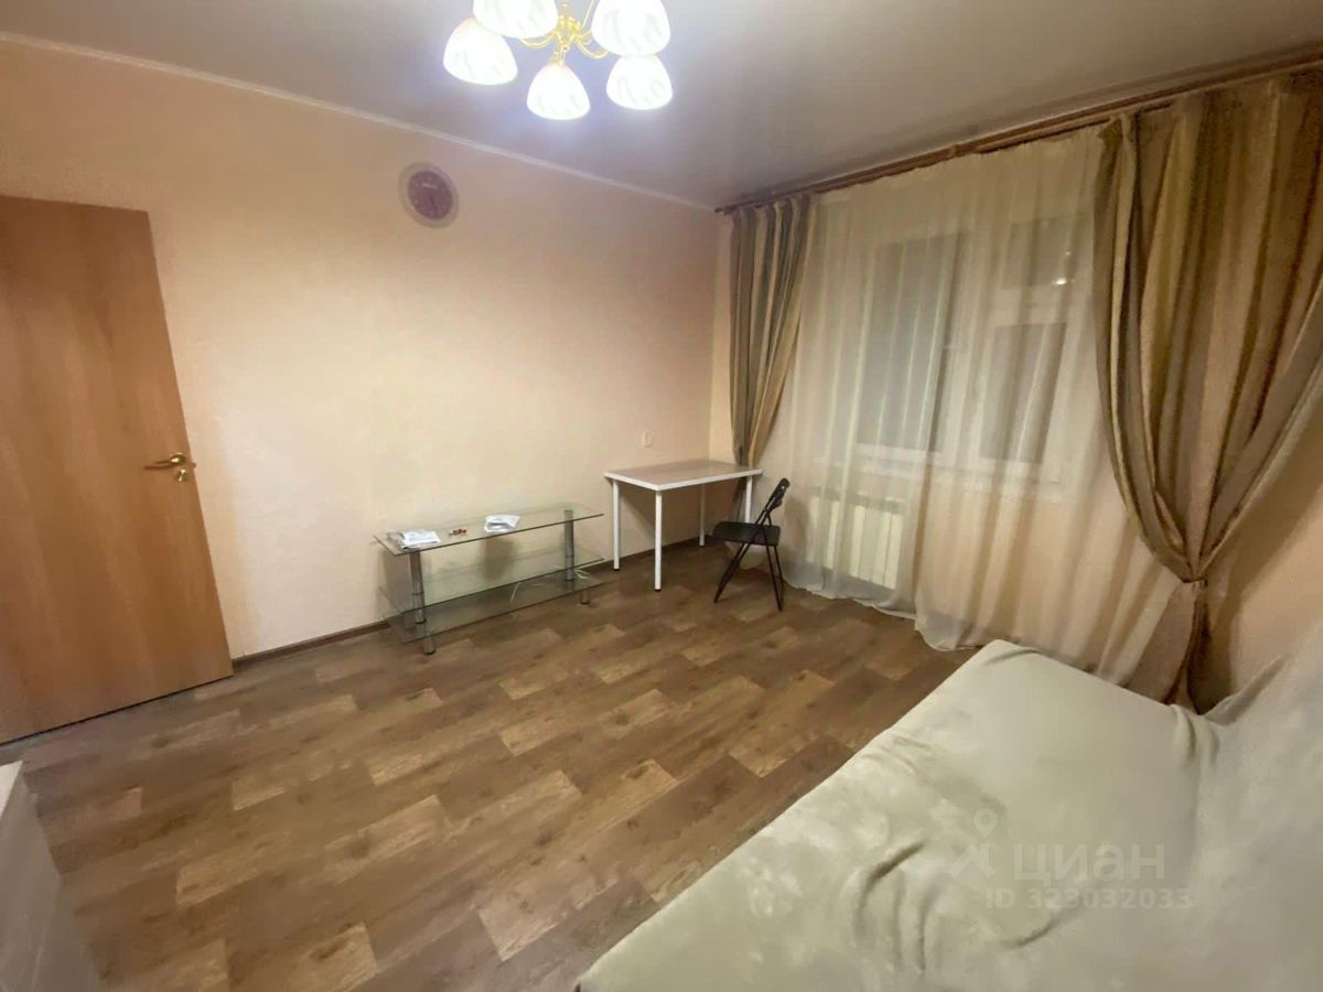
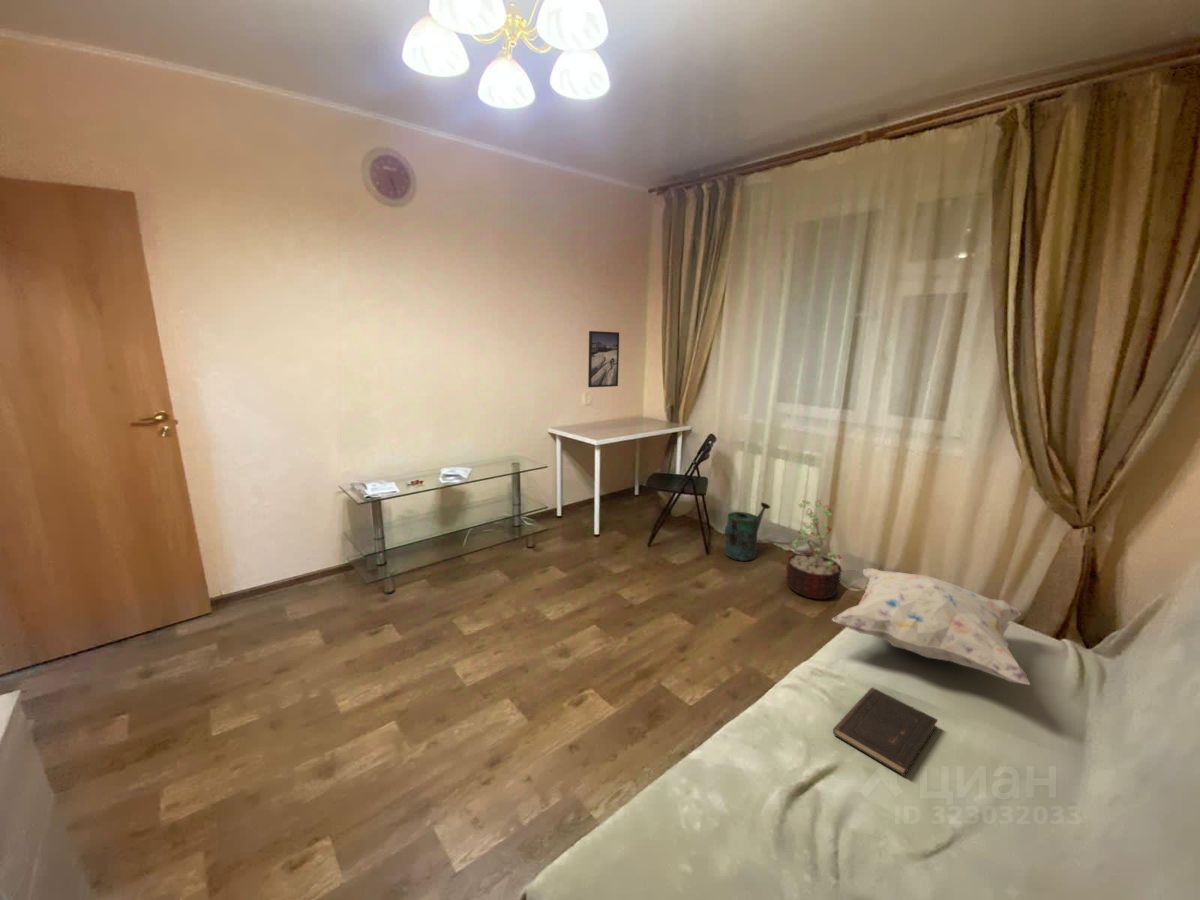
+ hardcover book (885, 726)
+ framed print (603, 359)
+ decorative plant (812, 547)
+ watering can (746, 530)
+ decorative pillow (929, 614)
